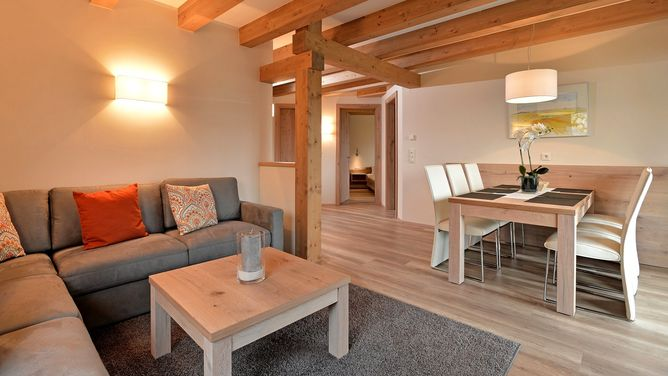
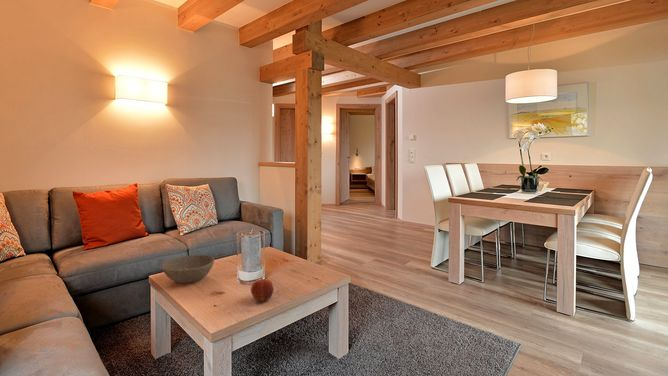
+ bowl (189, 270)
+ apple (262, 289)
